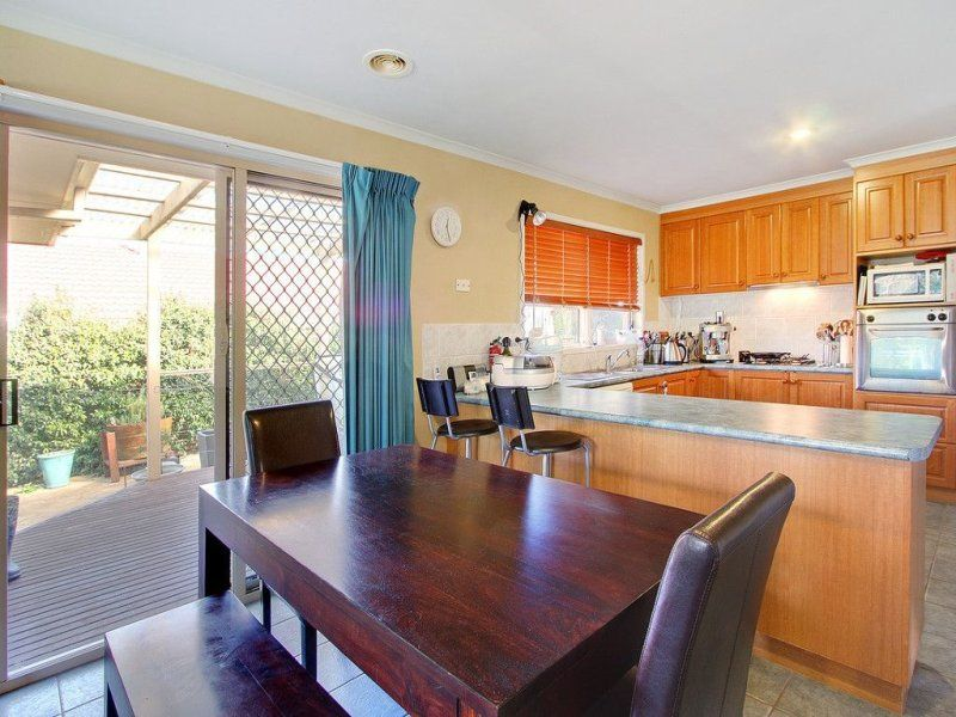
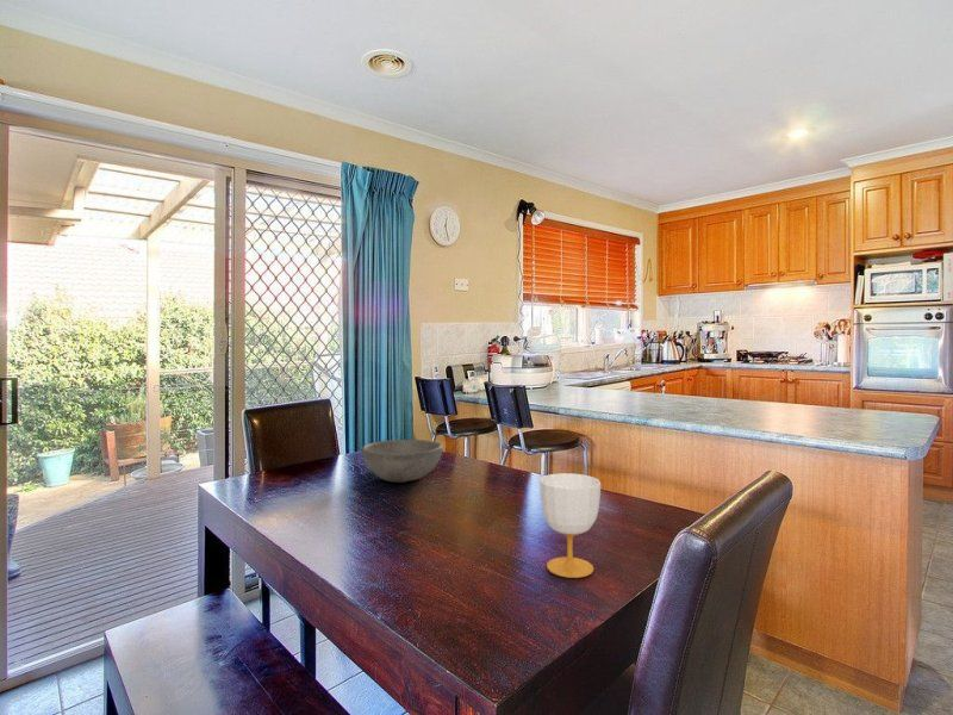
+ bowl (403, 461)
+ cup (569, 523)
